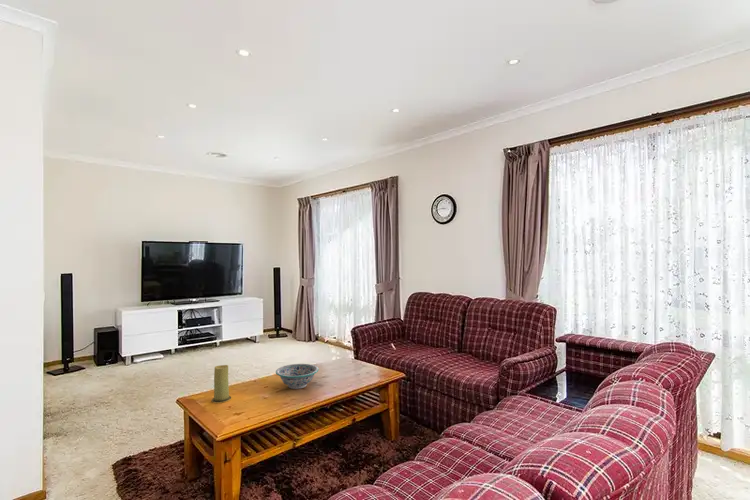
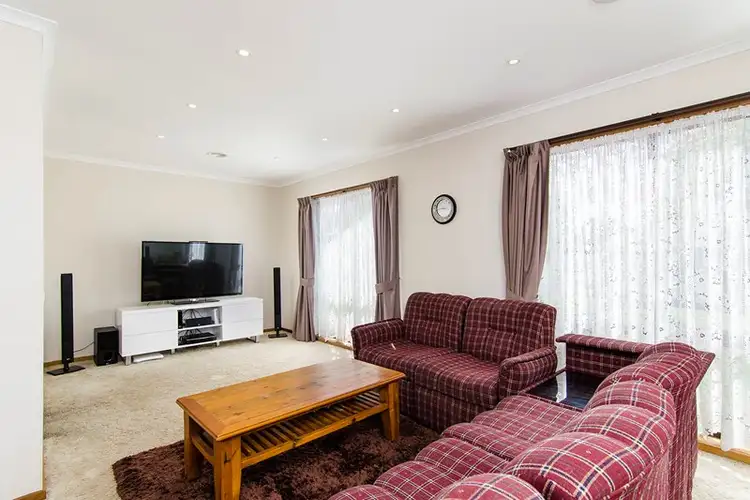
- decorative bowl (297, 377)
- candle (221, 382)
